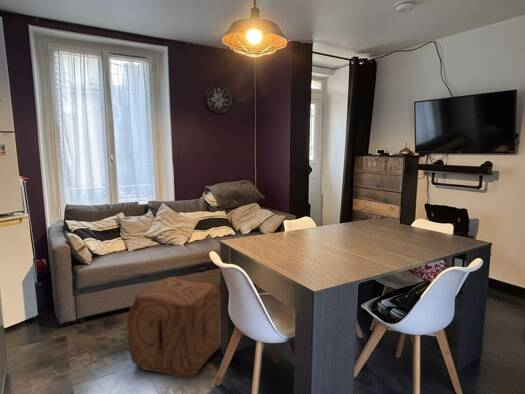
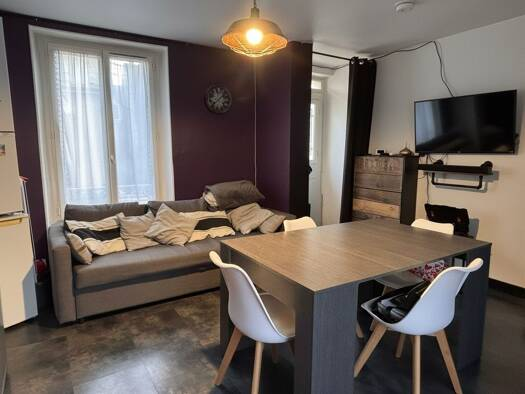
- ottoman (178, 322)
